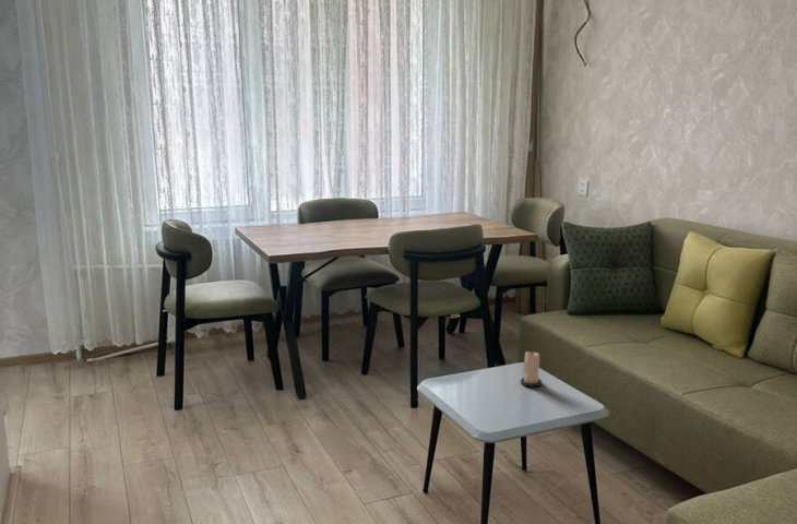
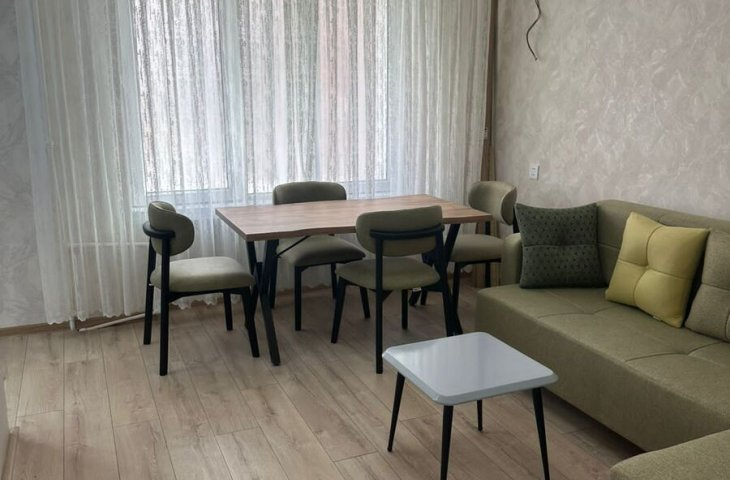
- candle (532, 366)
